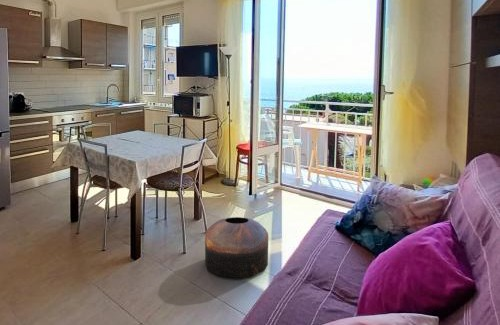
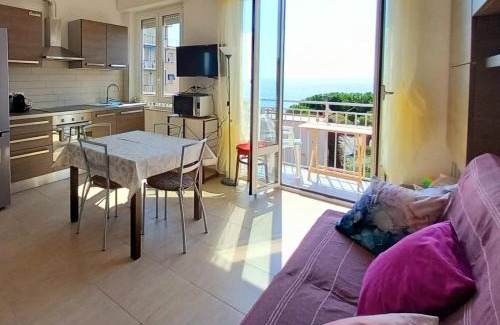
- pouf (236, 242)
